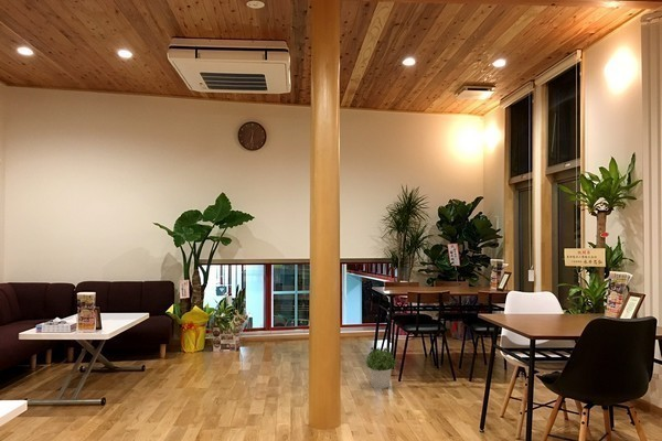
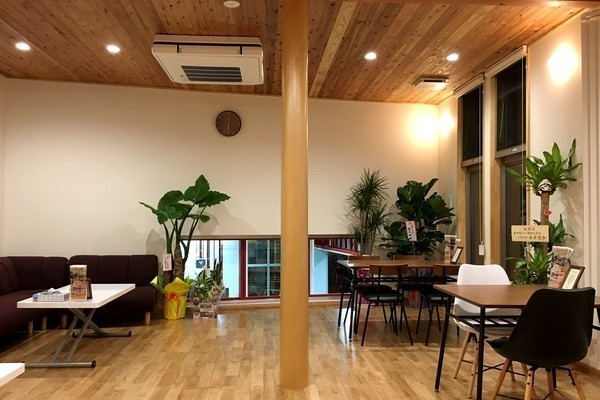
- potted plant (382, 366)
